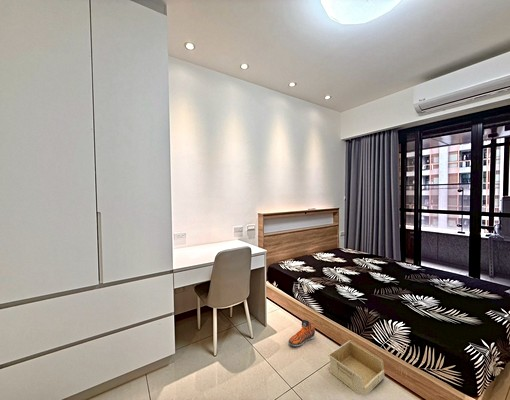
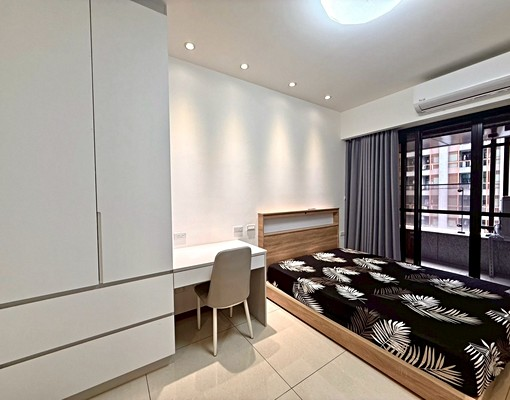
- sneaker (301, 331)
- storage bin (356, 366)
